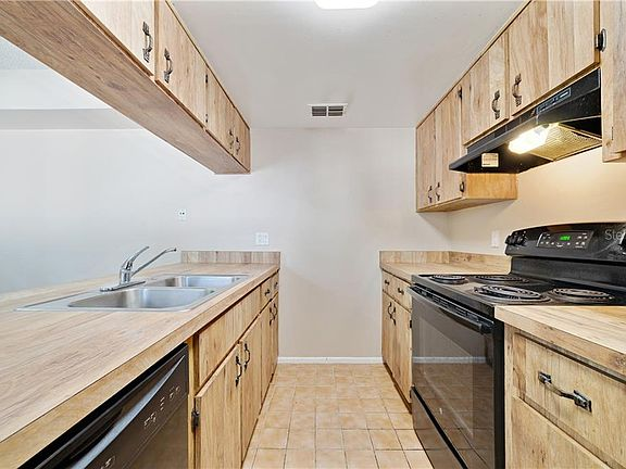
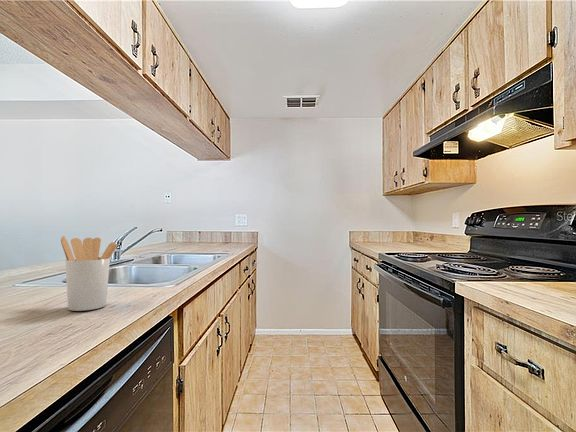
+ utensil holder (87, 269)
